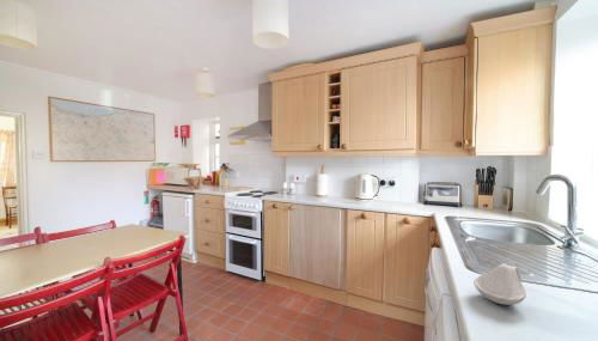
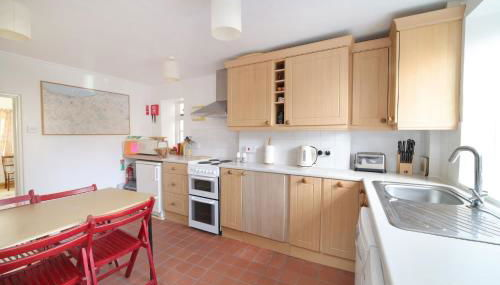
- spoon rest (502, 281)
